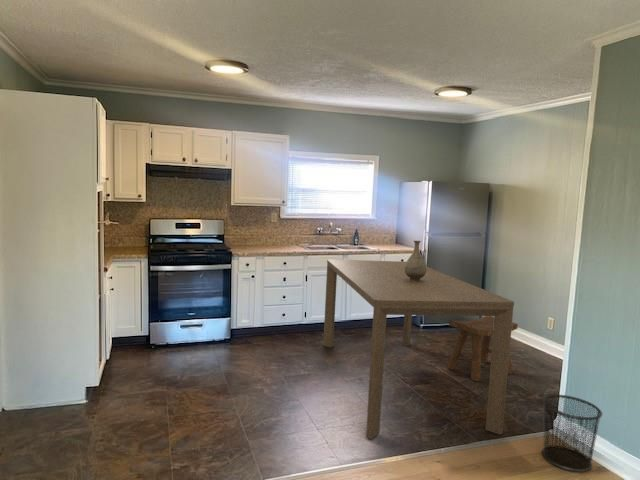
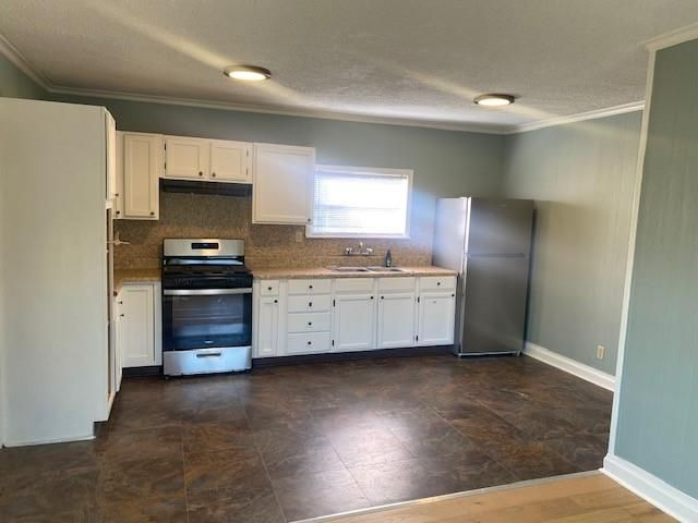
- vase (416, 260)
- stool (481, 346)
- waste bin (568, 432)
- dining table (403, 328)
